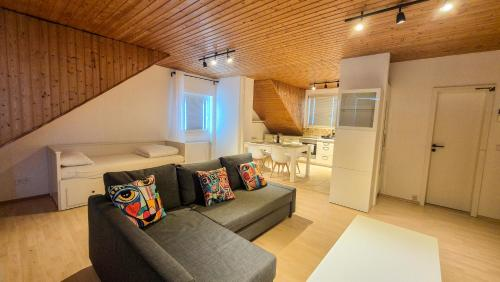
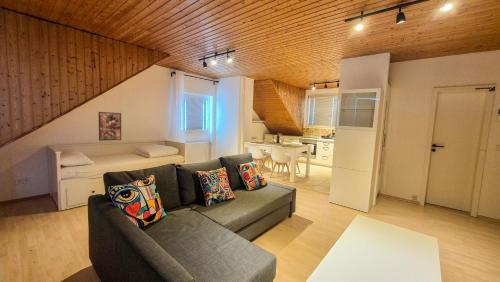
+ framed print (110, 126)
